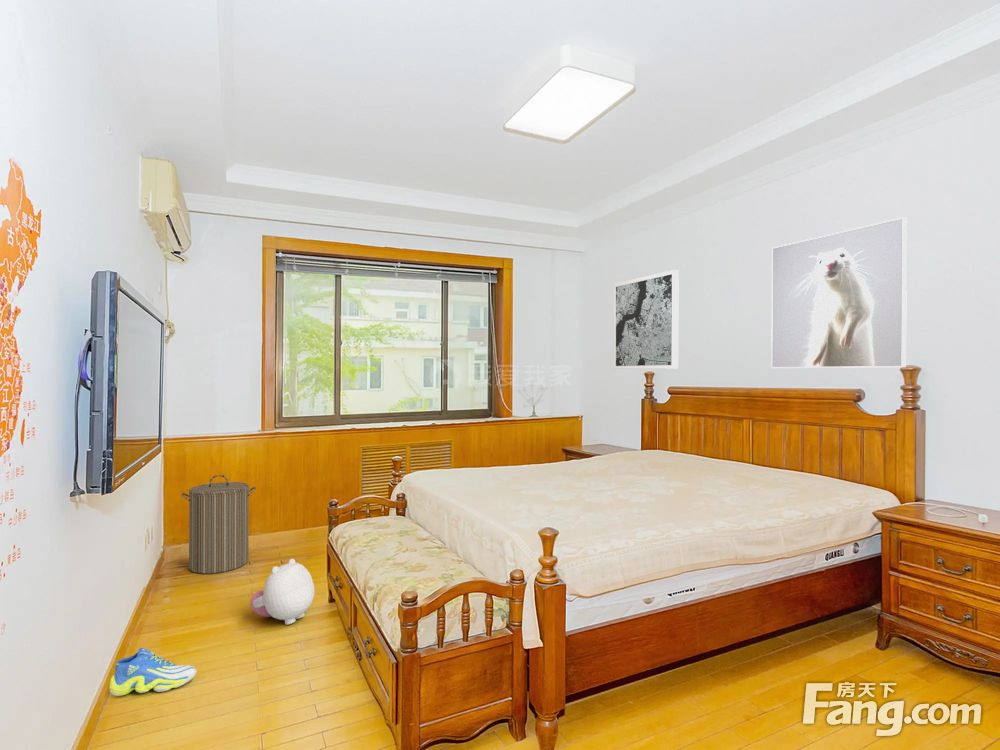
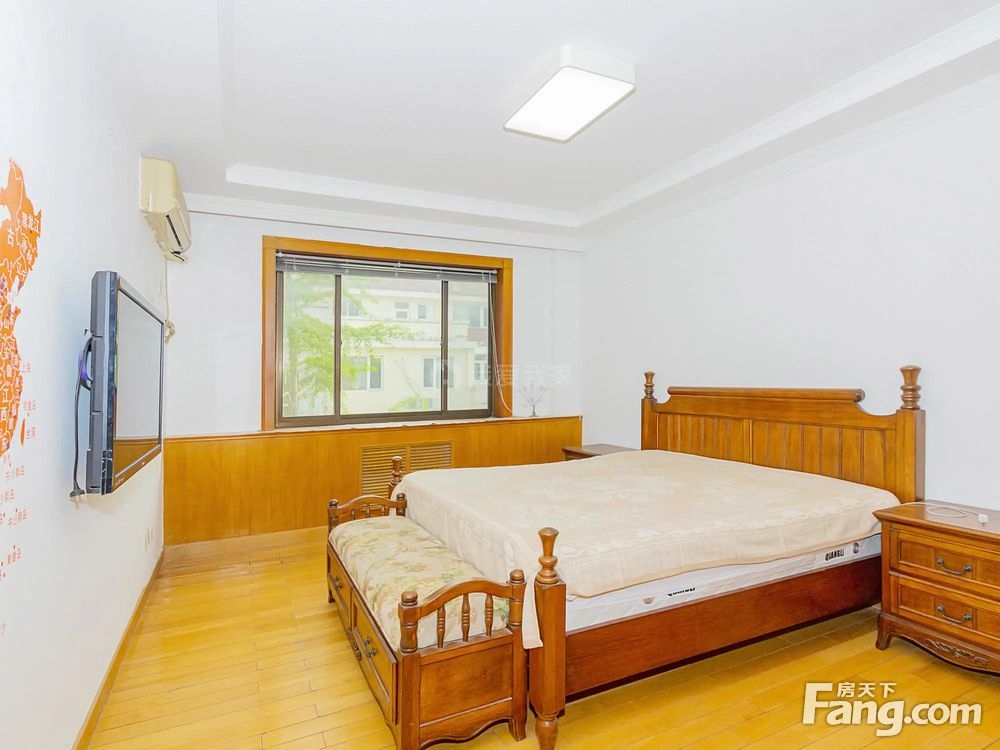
- wall art (643, 323)
- sneaker (153, 668)
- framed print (831, 301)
- laundry hamper (219, 519)
- plush toy (283, 590)
